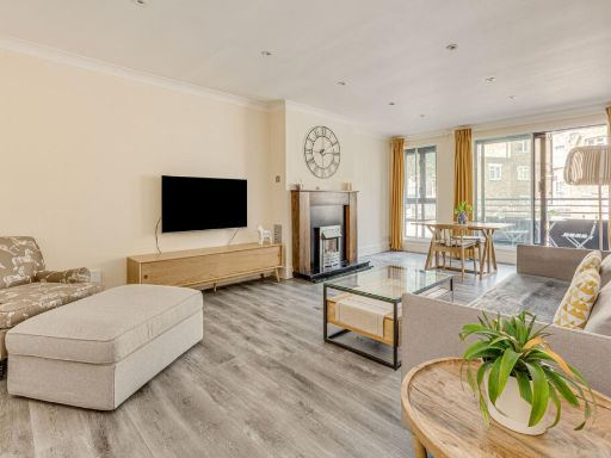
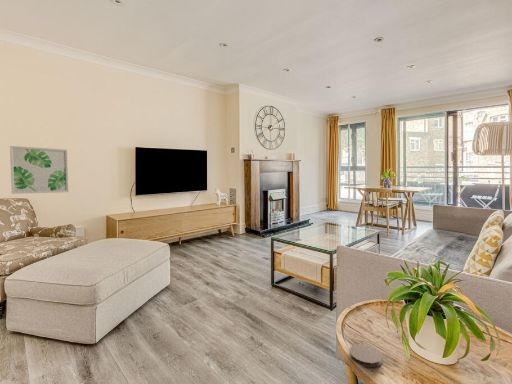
+ wall art (40, 170)
+ coaster (365, 355)
